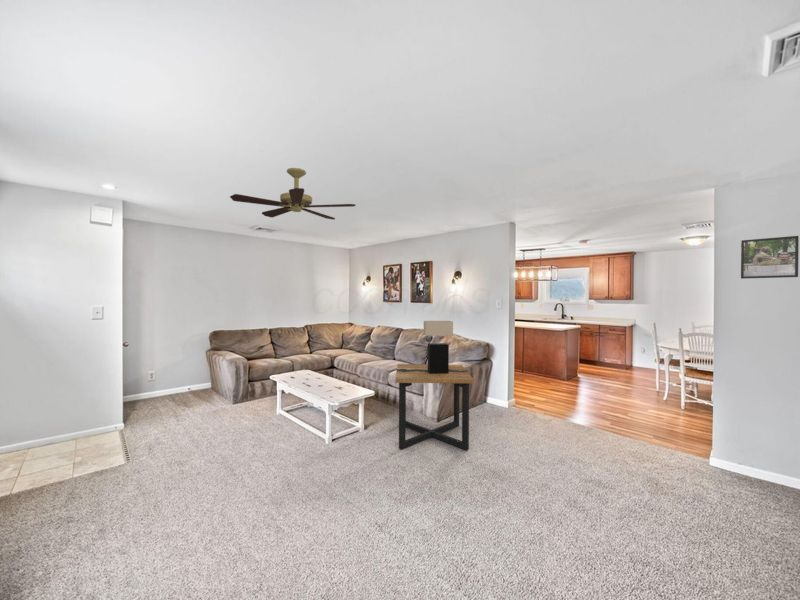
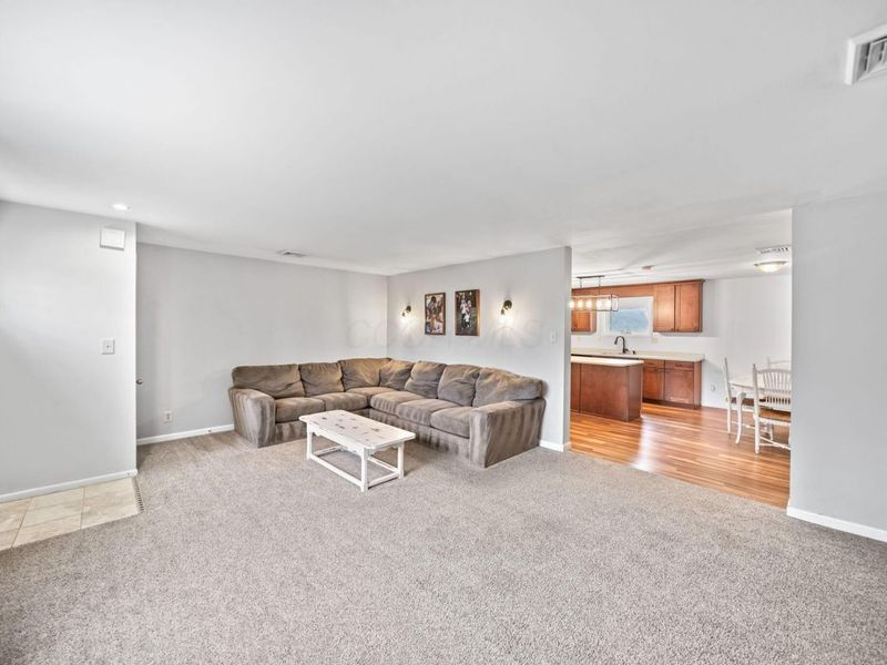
- table lamp (438, 346)
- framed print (768, 258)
- side table (431, 382)
- ceiling fan (295, 189)
